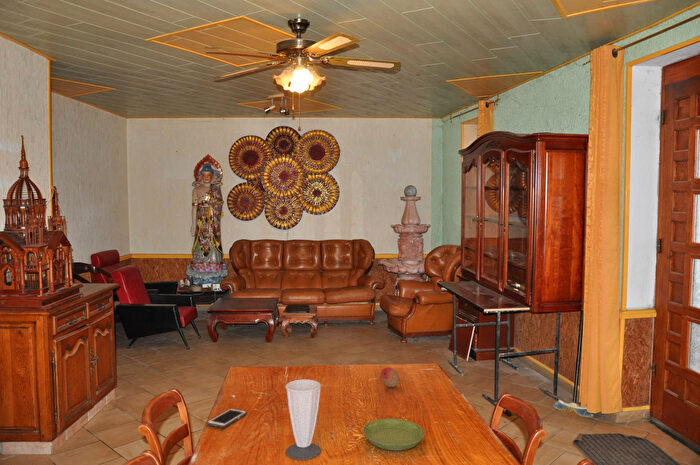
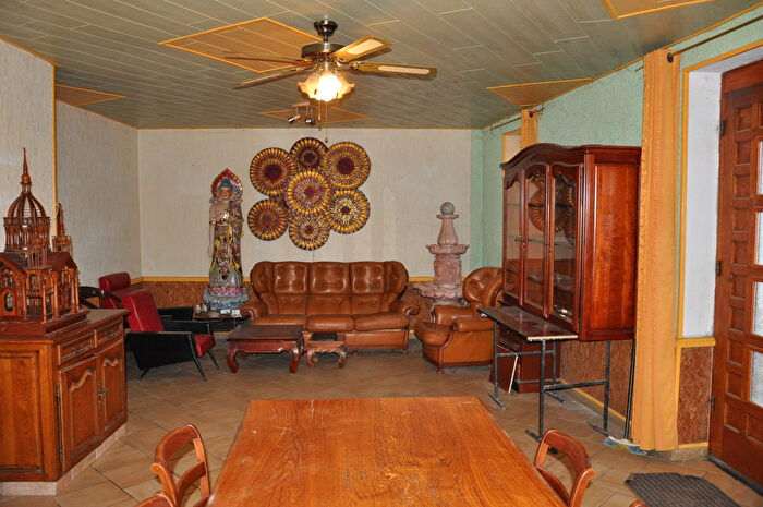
- cell phone (227, 417)
- saucer (393, 435)
- fruit (389, 377)
- cup (303, 418)
